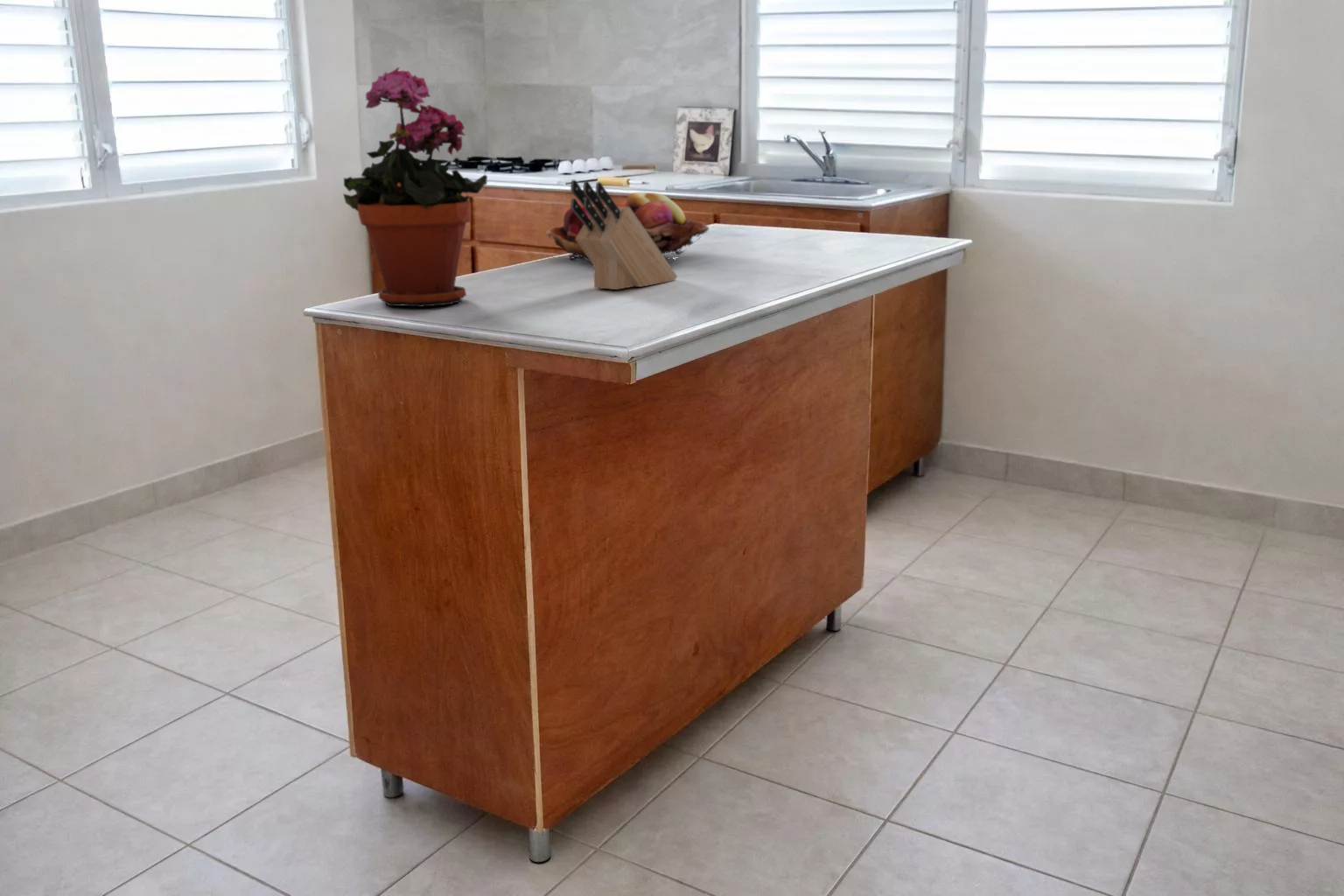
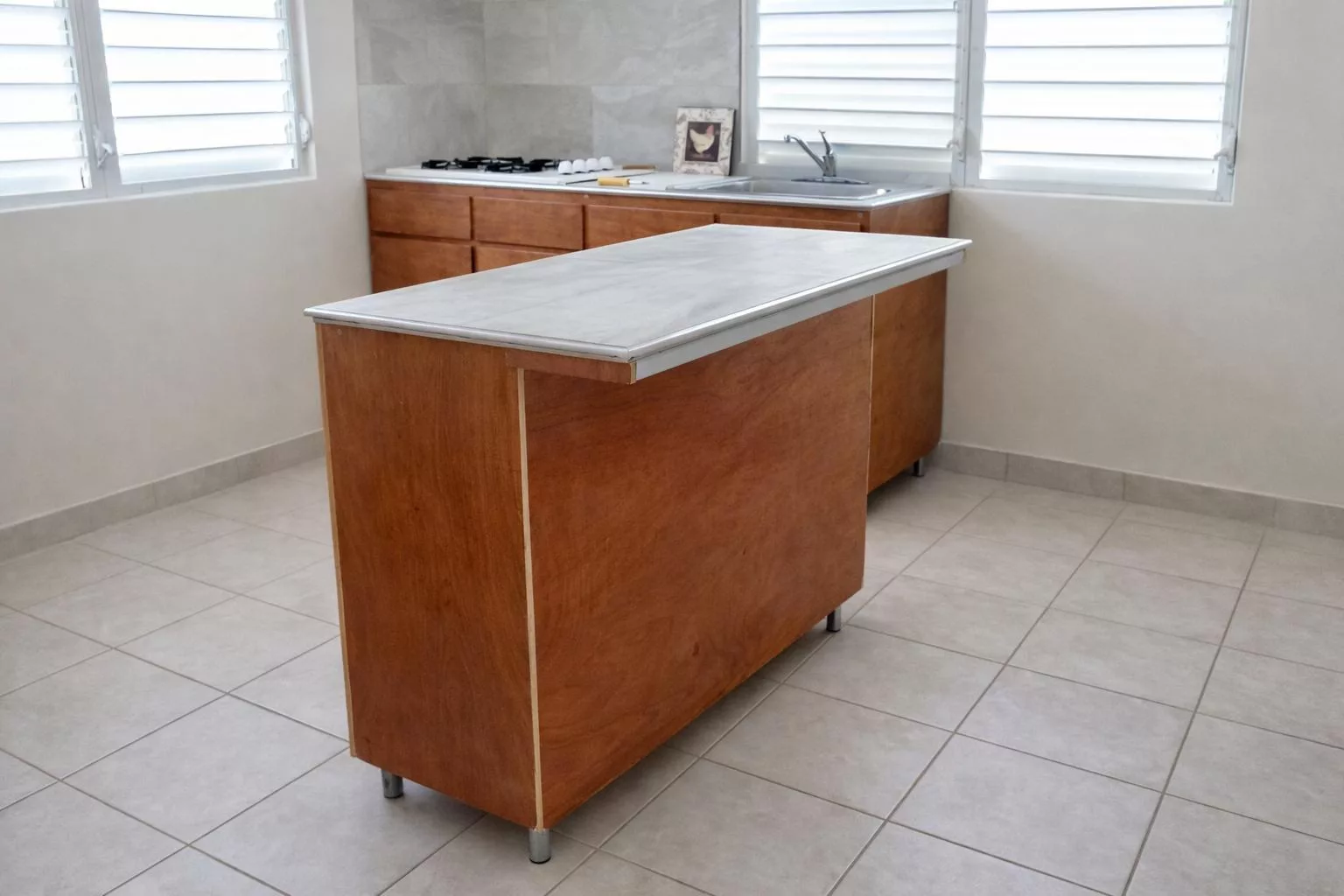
- potted plant (416, 187)
- fruit basket (638, 220)
- knife block (621, 232)
